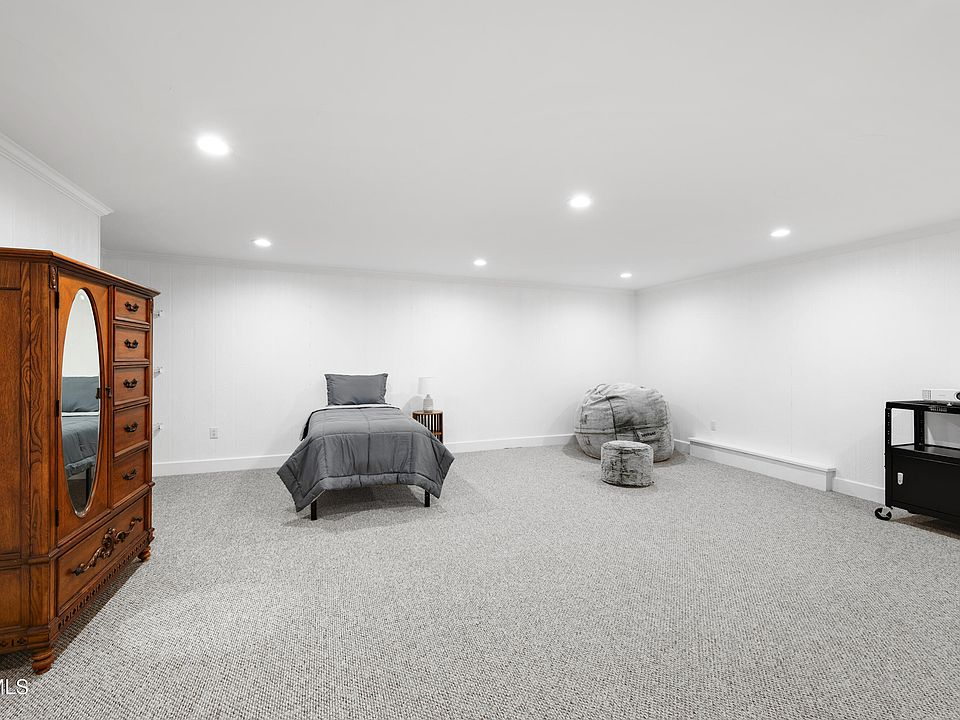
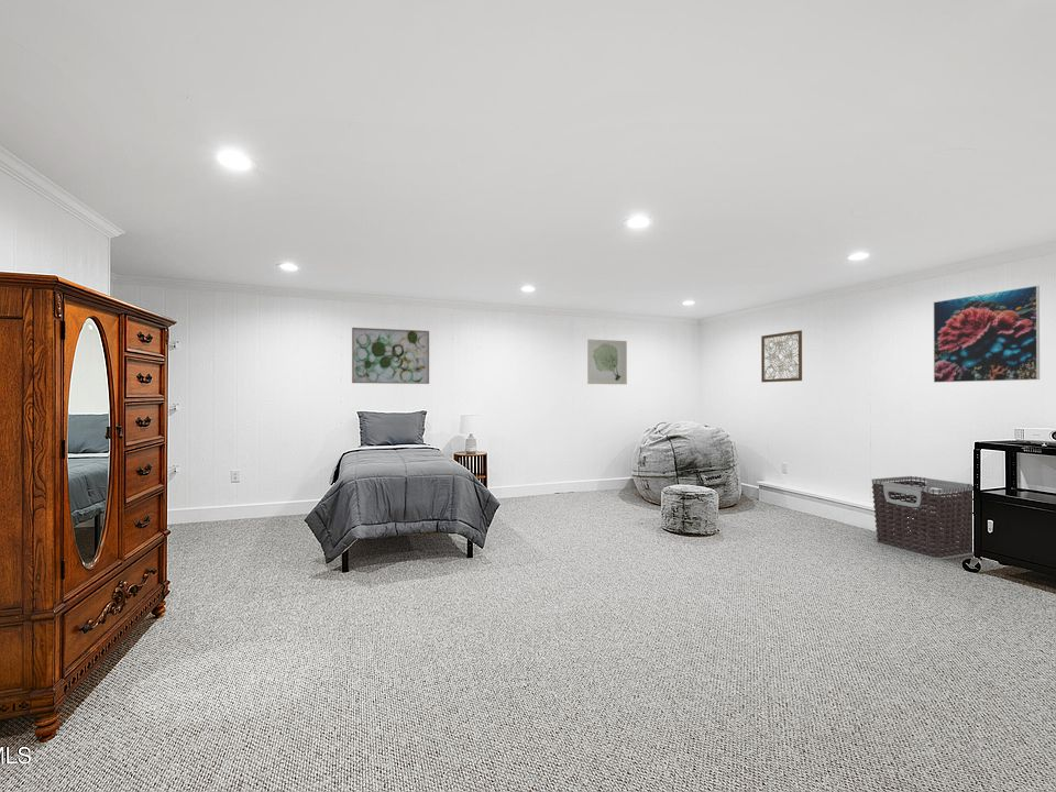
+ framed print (982, 338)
+ wall art (392, 355)
+ wall art (607, 362)
+ clothes hamper (924, 515)
+ wall art (782, 355)
